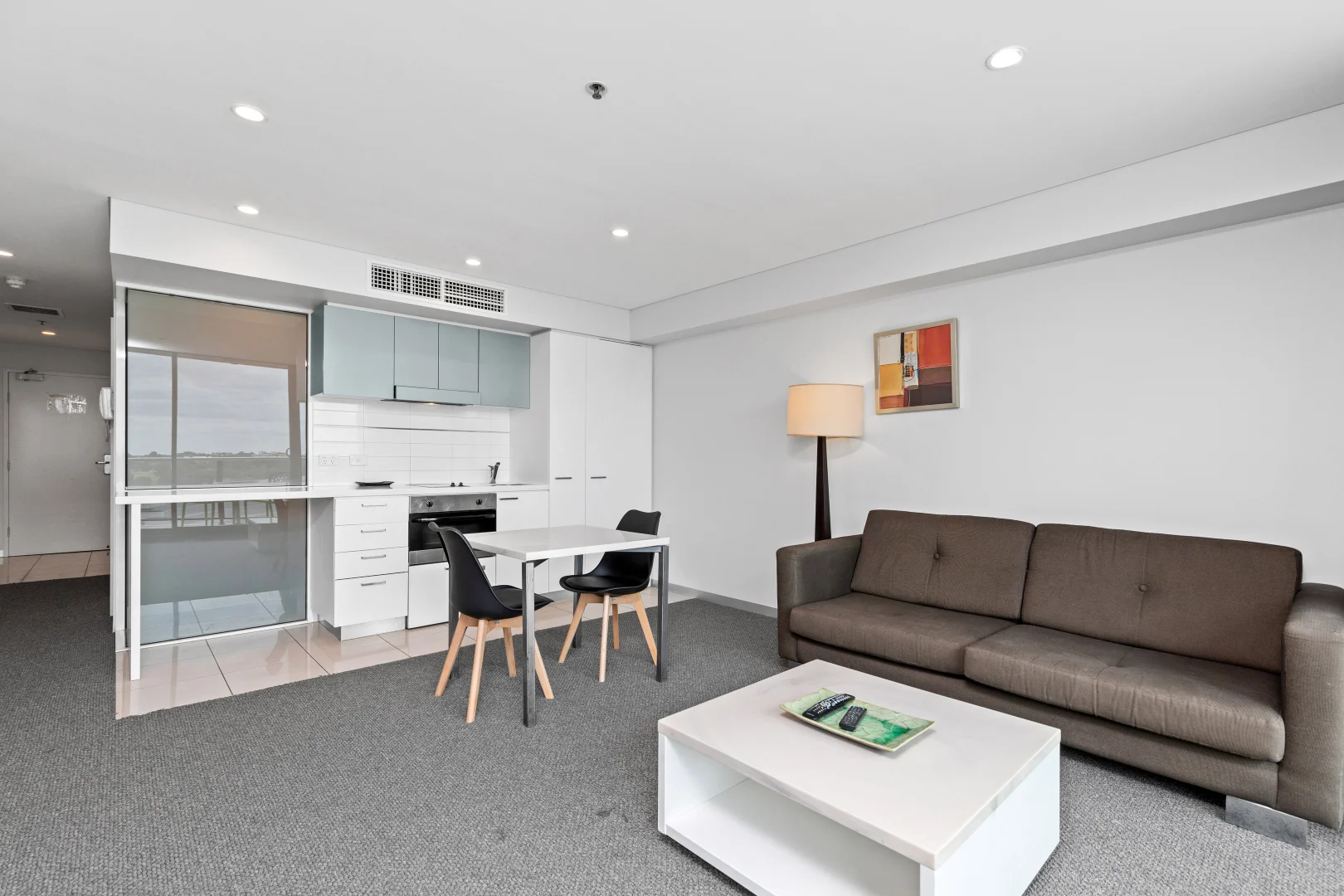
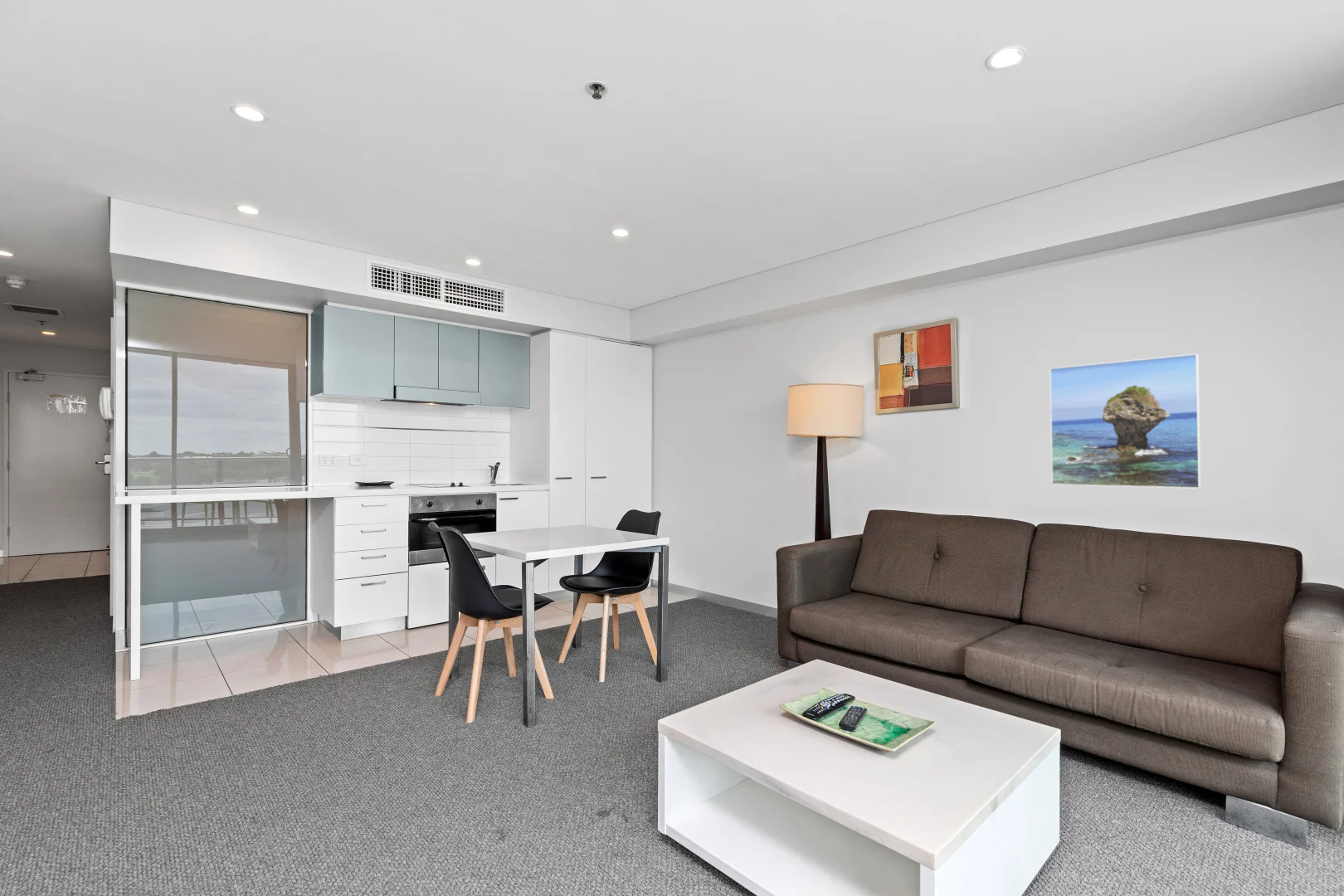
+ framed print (1120, 423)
